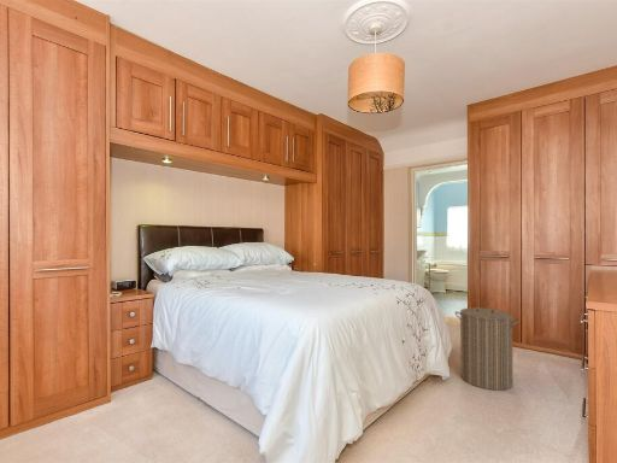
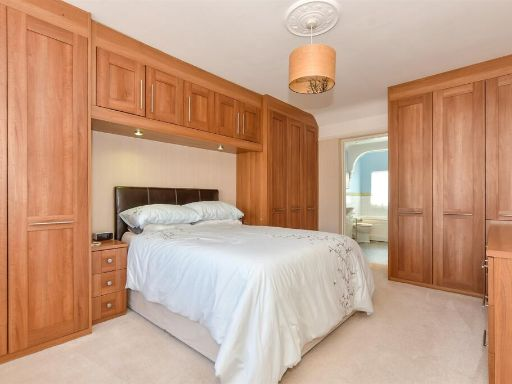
- laundry hamper (486, 340)
